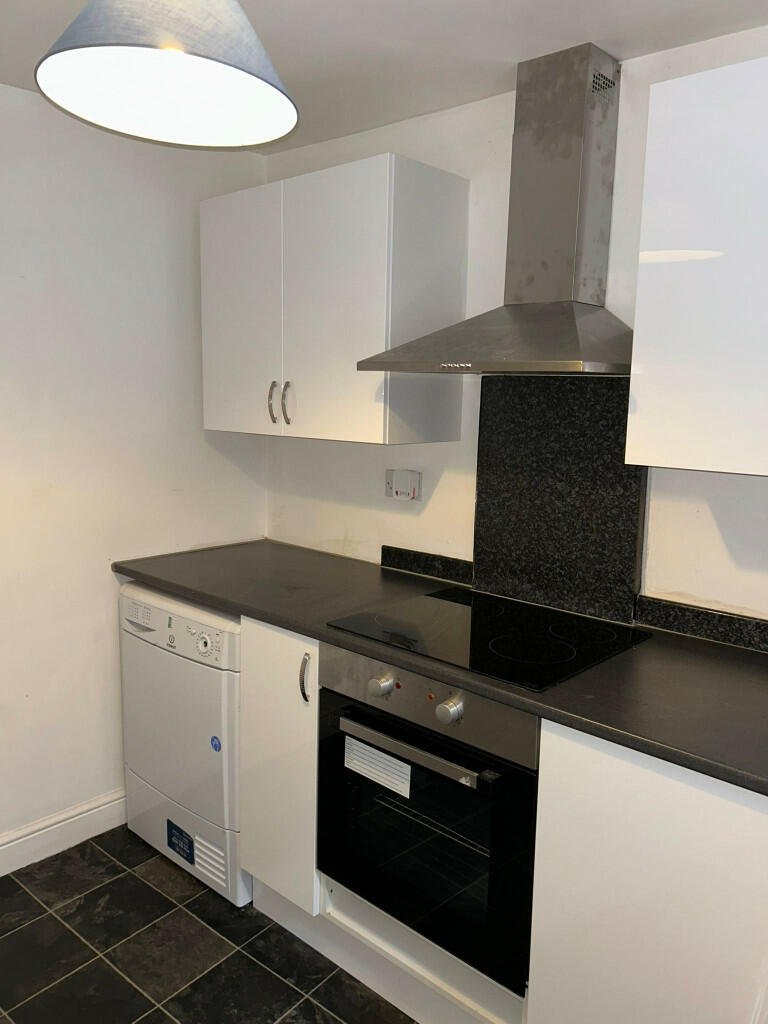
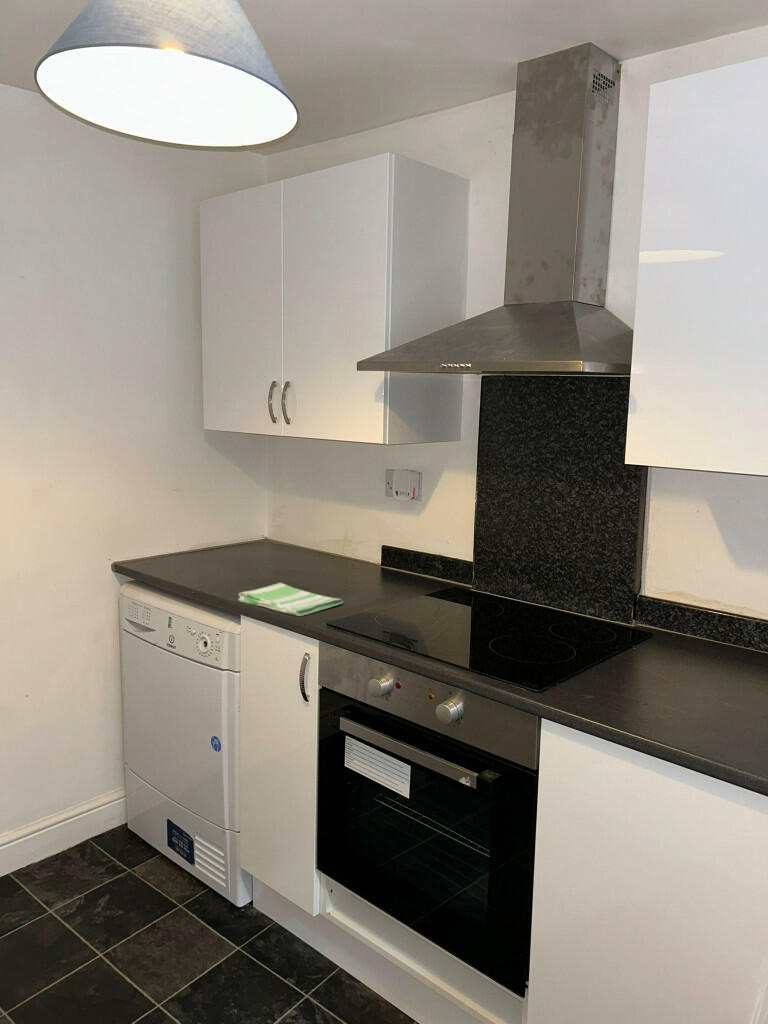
+ dish towel (289, 598)
